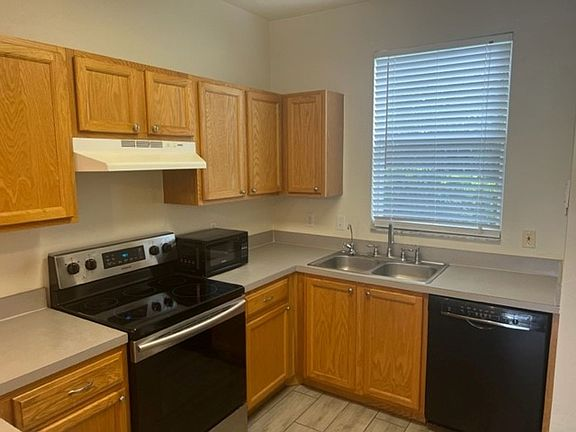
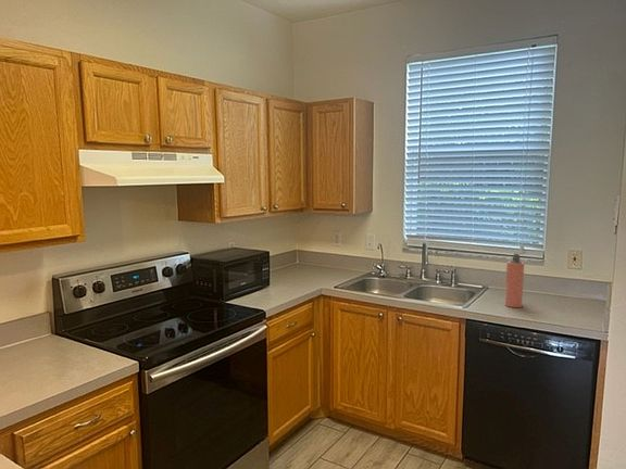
+ spray bottle (514, 279)
